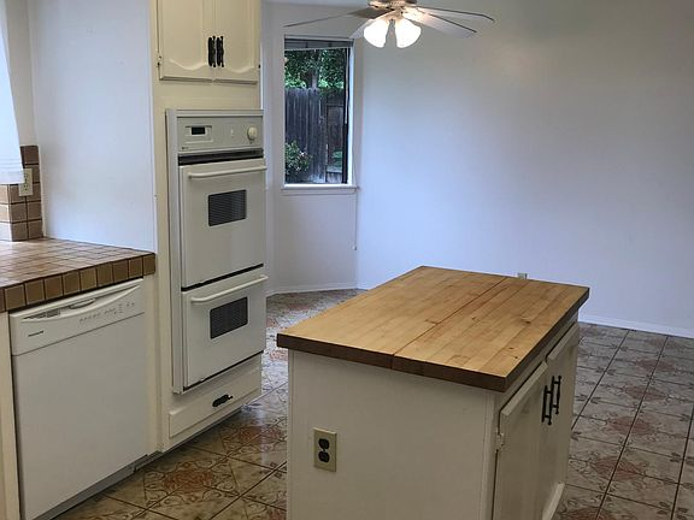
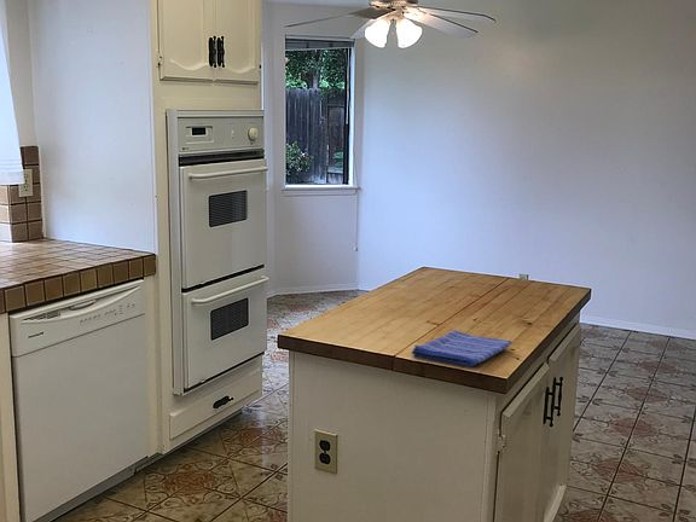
+ dish towel (462, 346)
